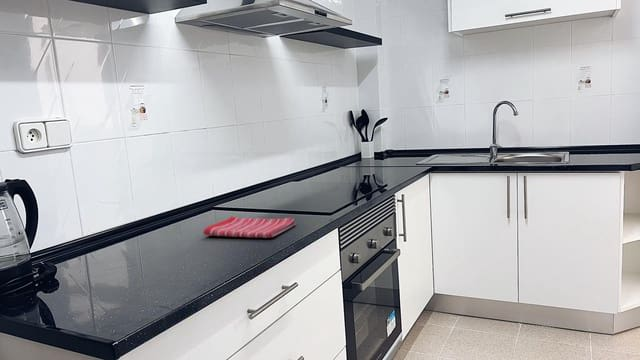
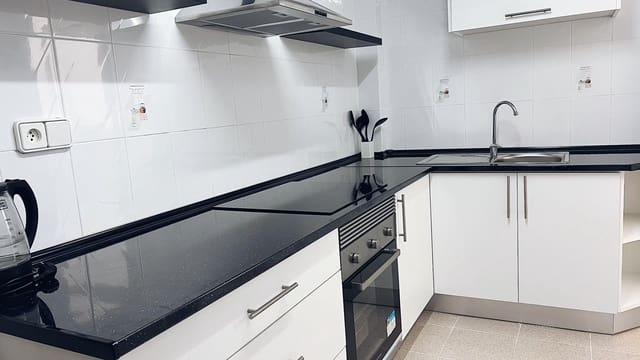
- dish towel (250, 226)
